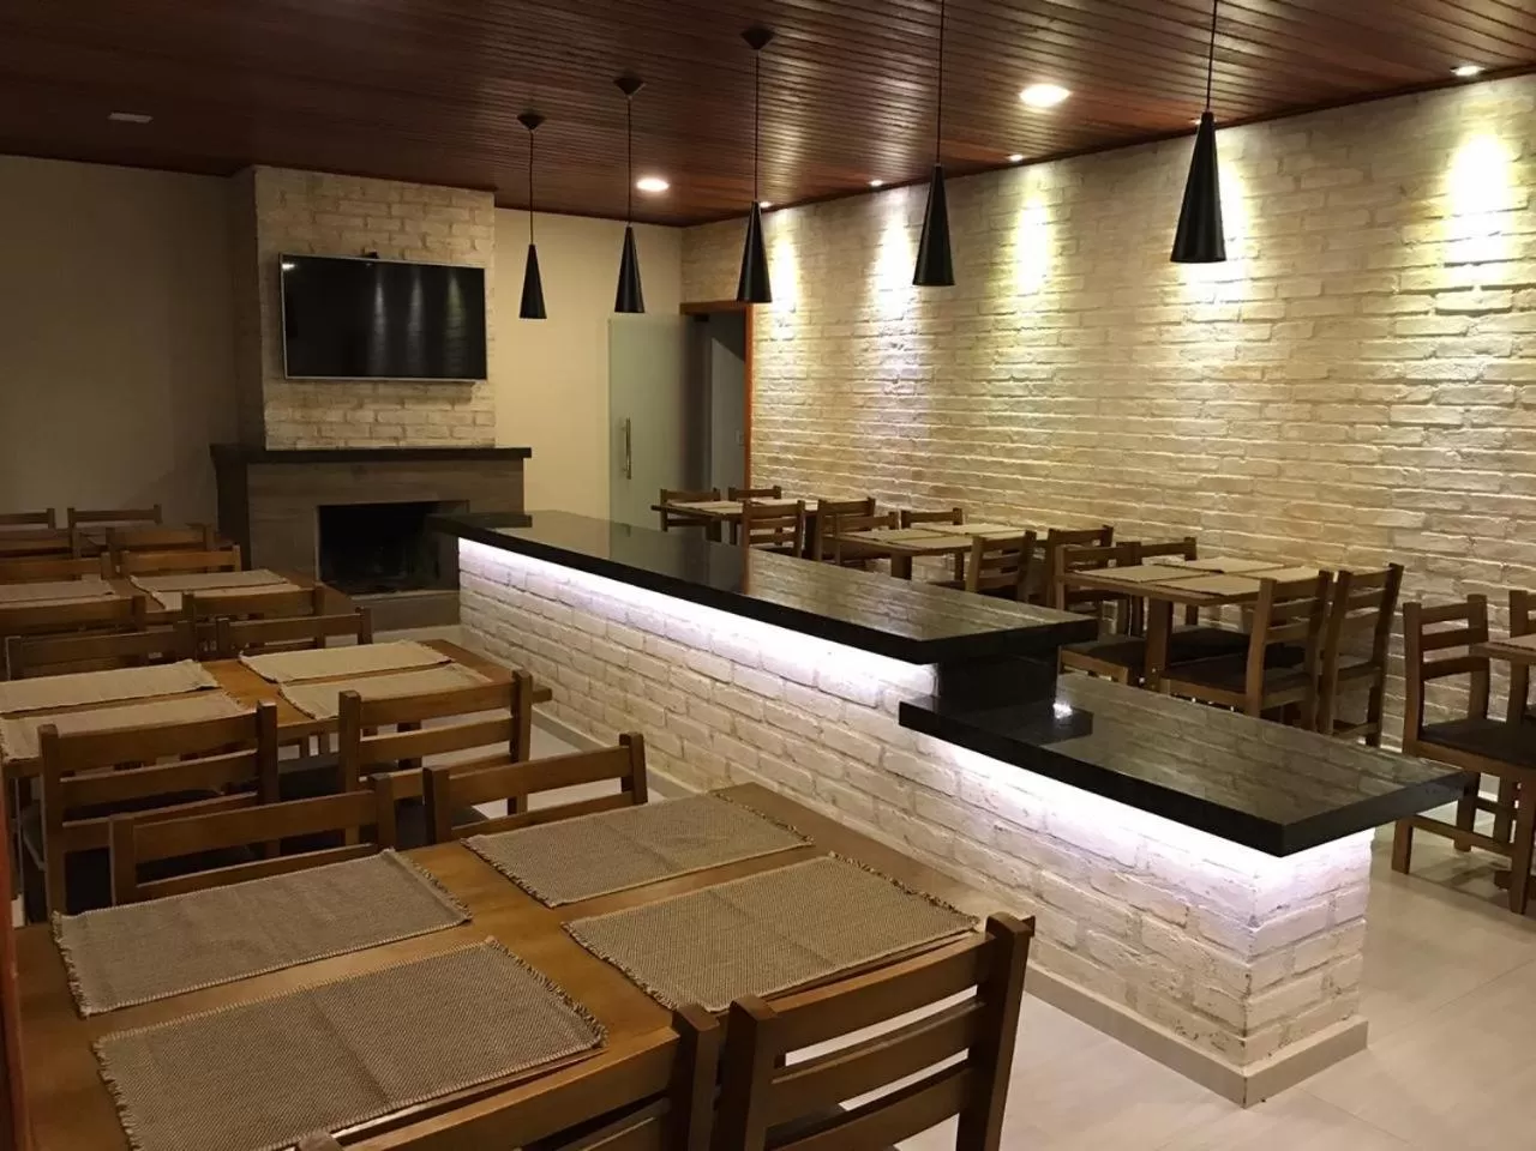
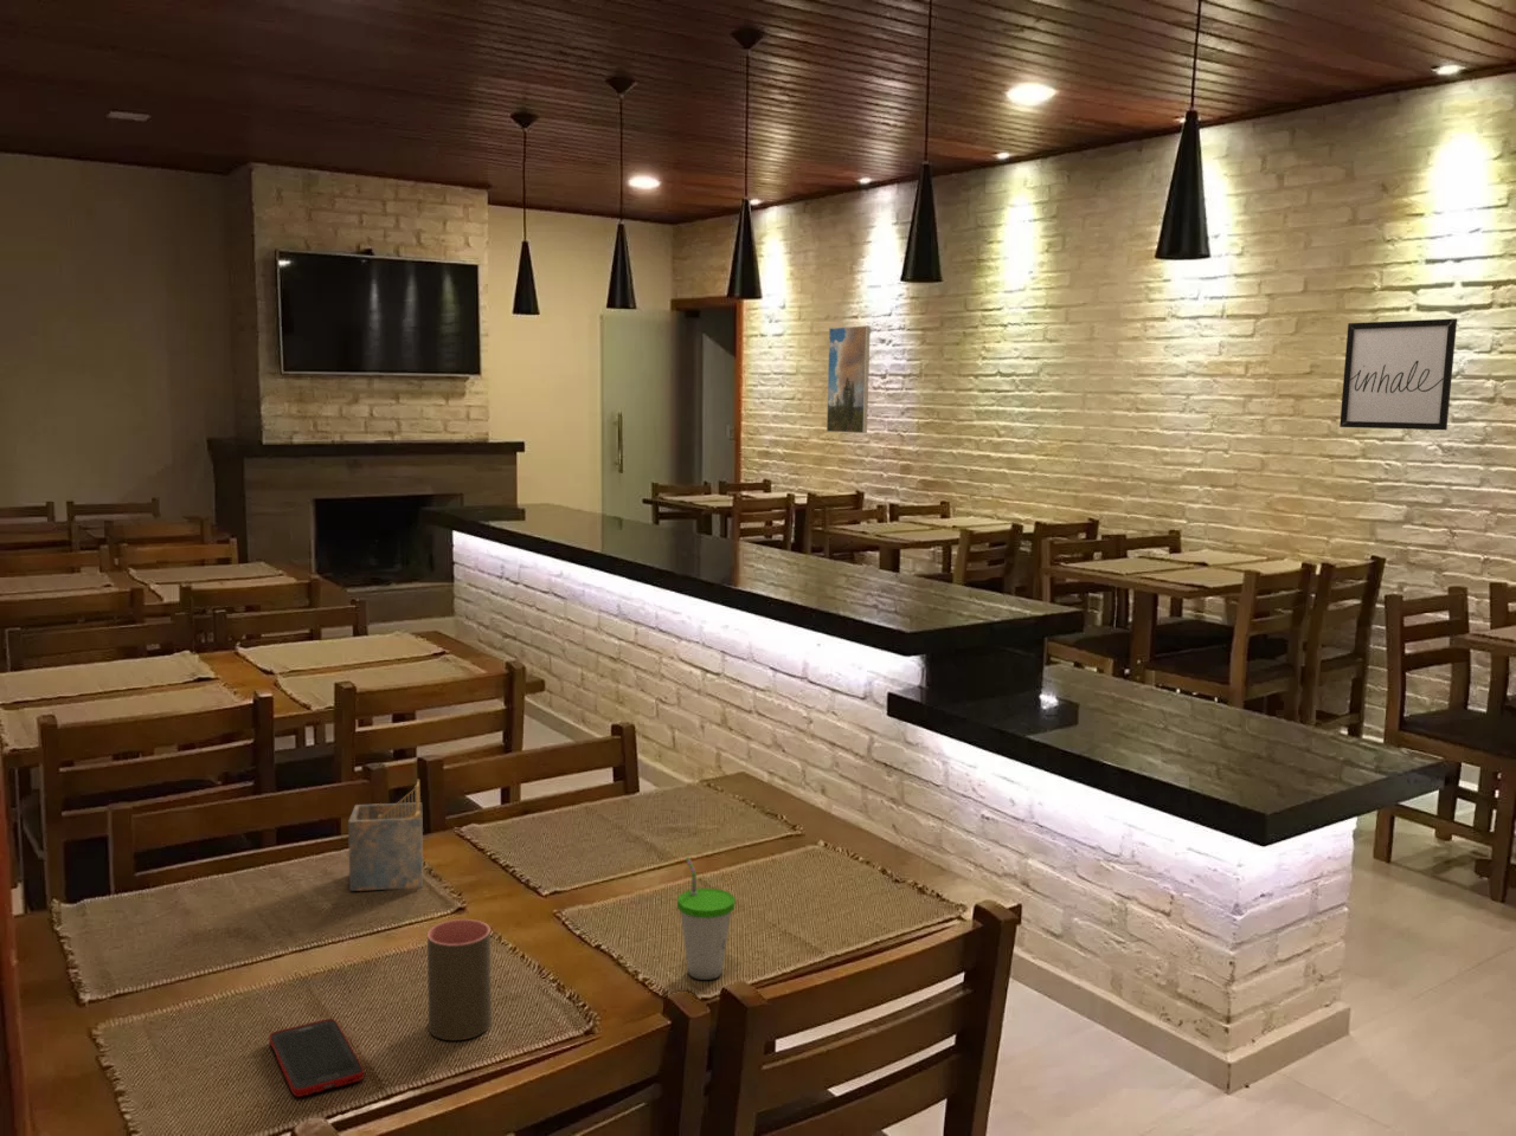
+ cup (458, 978)
+ cup (705, 919)
+ wall art (1395, 375)
+ cell phone (315, 1056)
+ napkin holder (387, 833)
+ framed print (846, 379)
